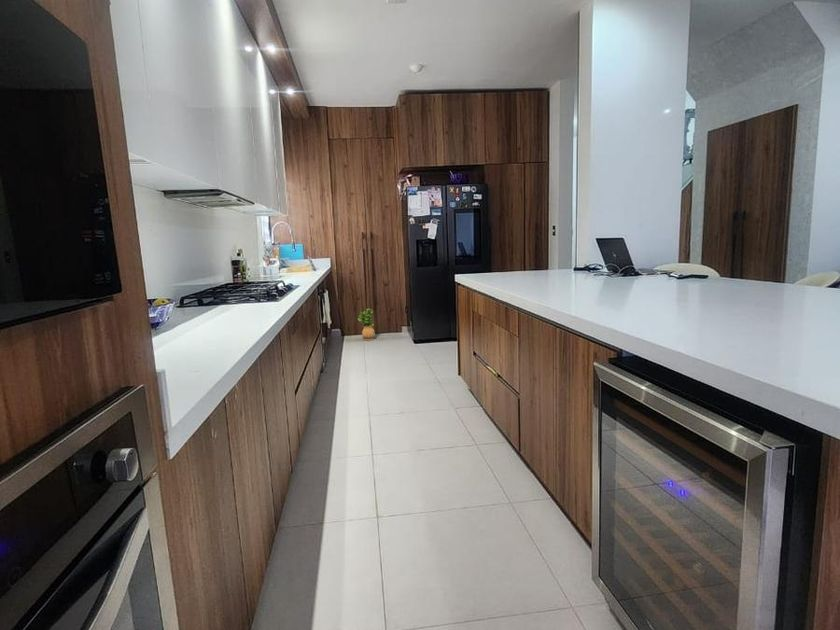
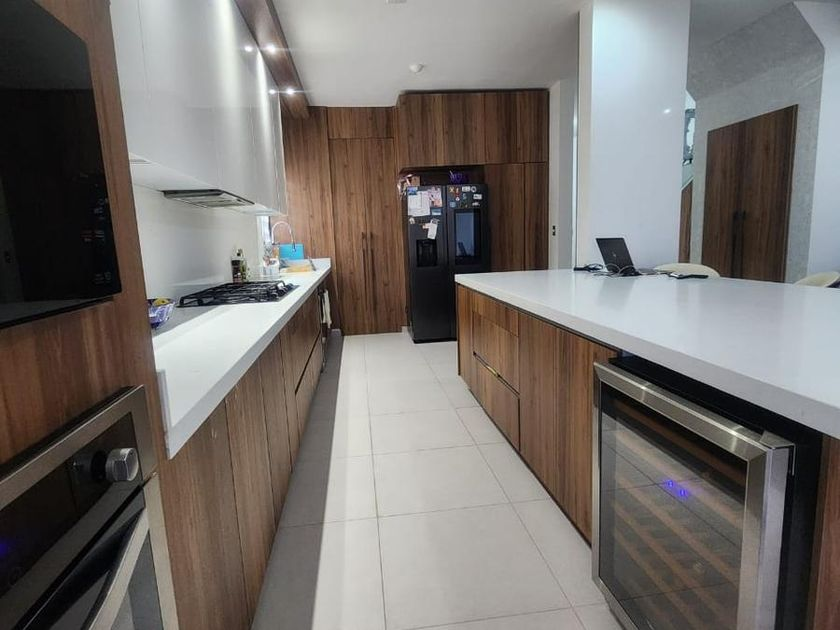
- potted plant (366, 323)
